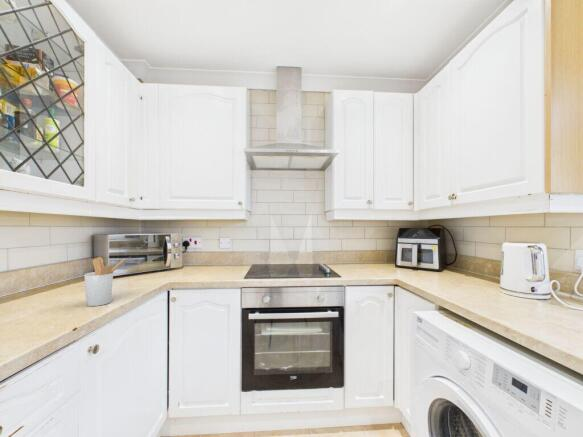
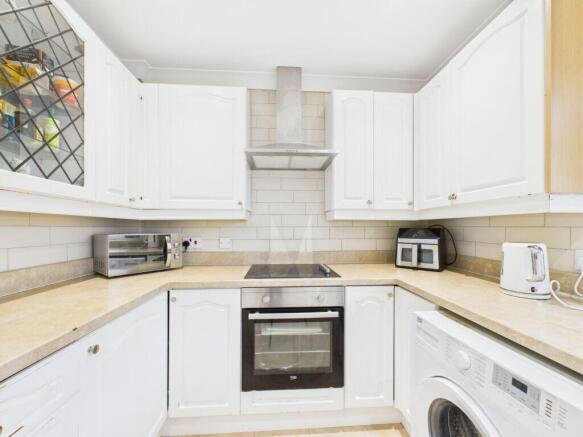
- utensil holder (106, 279)
